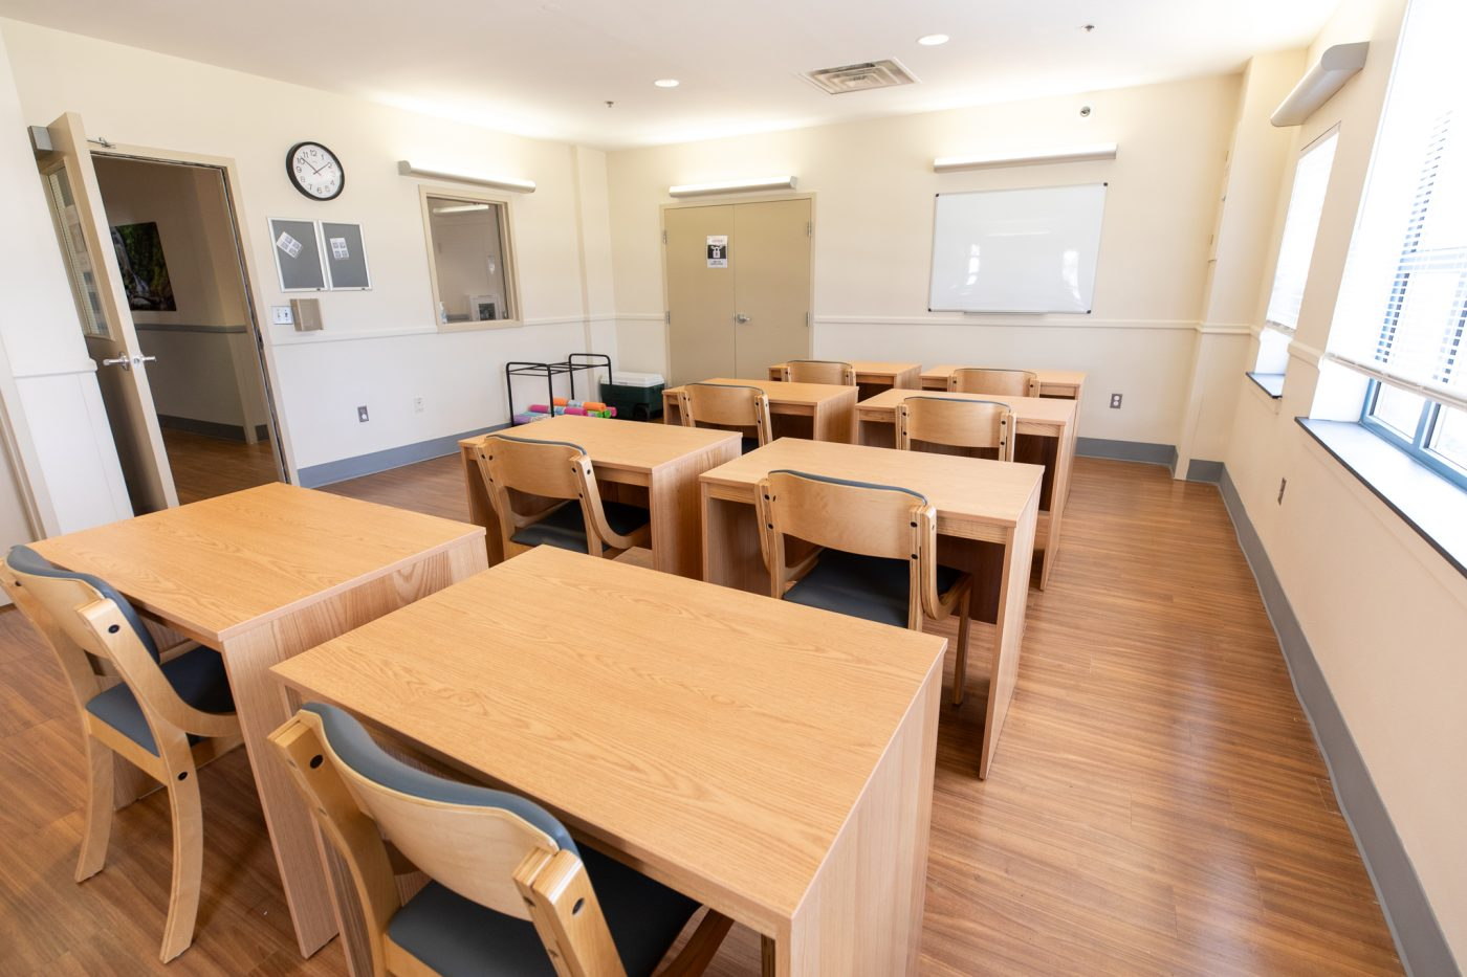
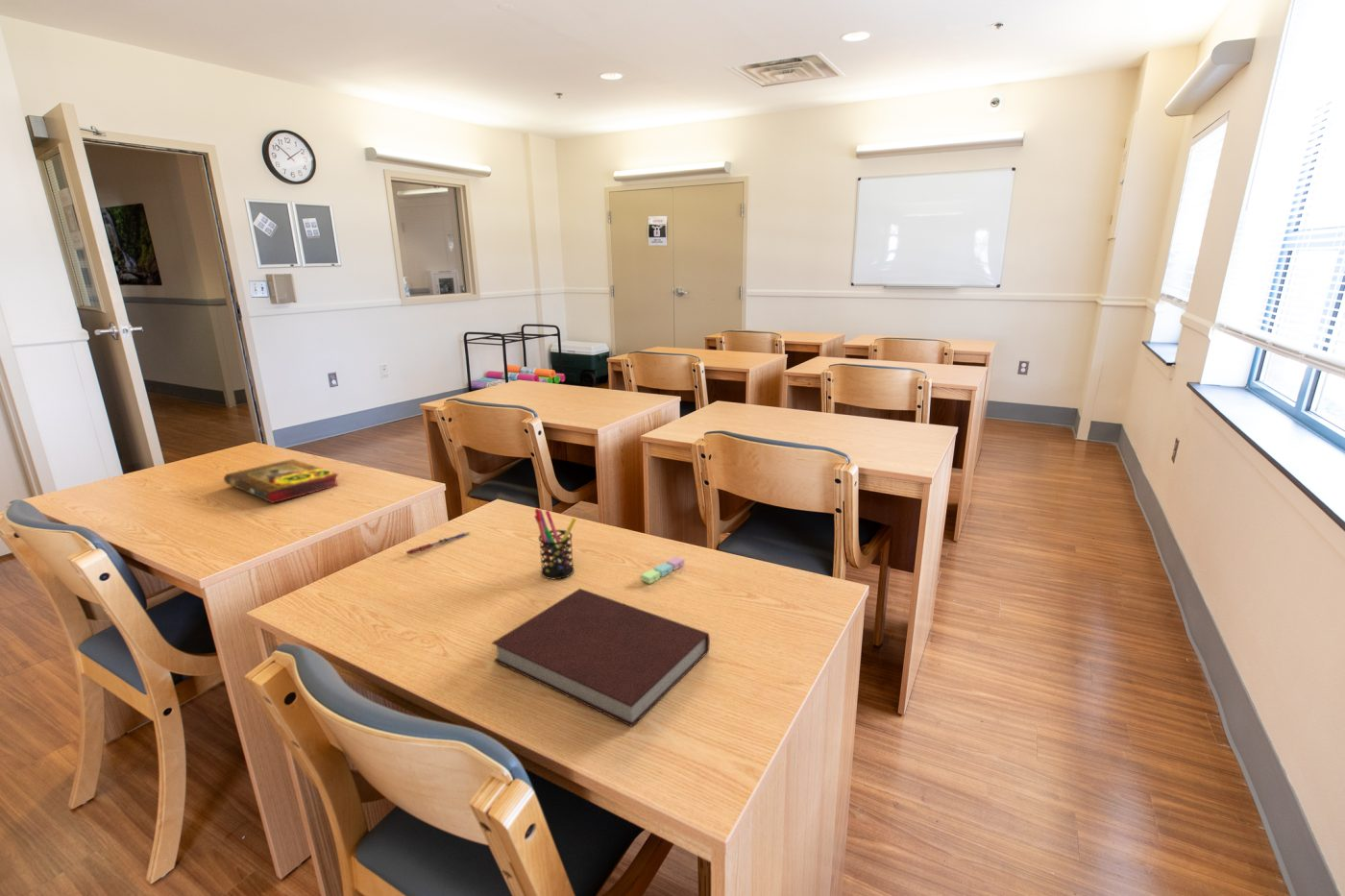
+ sticky notes (663, 569)
+ book (281, 479)
+ pen holder (552, 542)
+ pen (439, 542)
+ notebook (601, 646)
